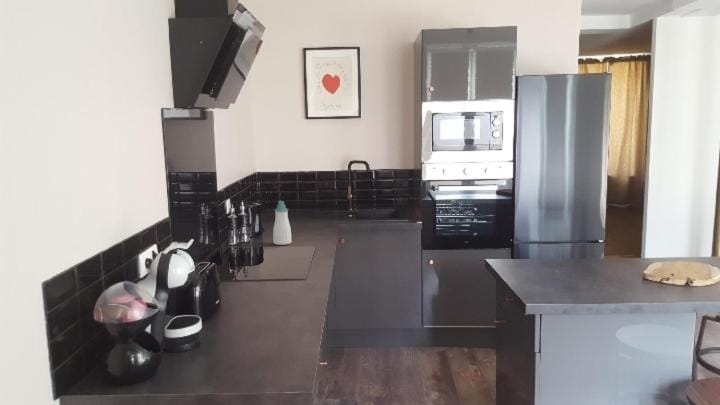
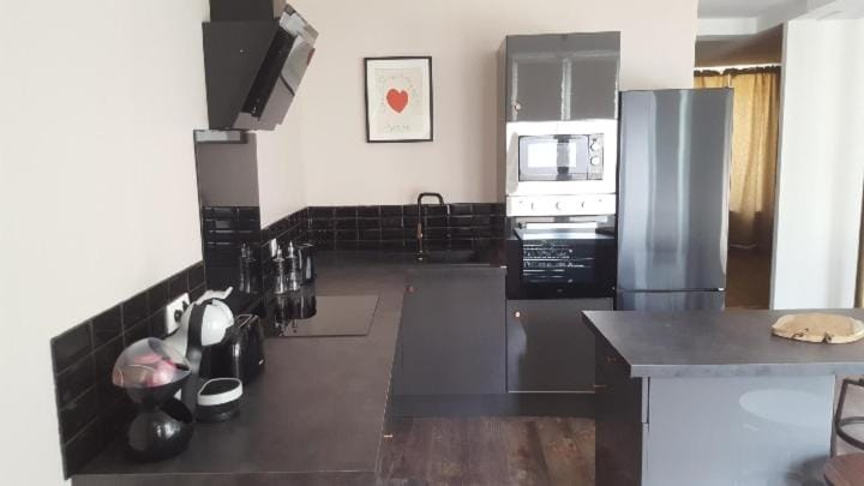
- soap bottle (281, 222)
